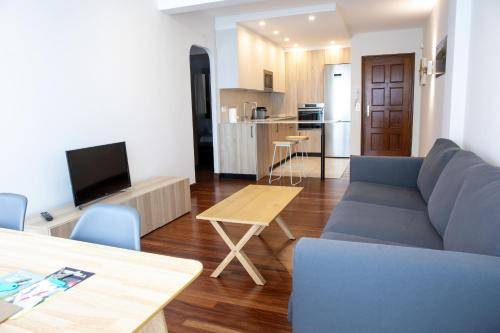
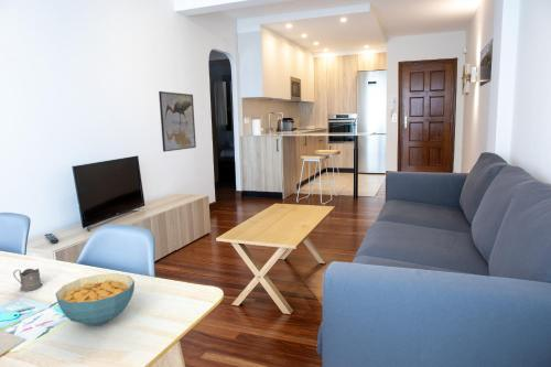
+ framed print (179, 121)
+ cereal bowl (97, 303)
+ tea glass holder (26, 274)
